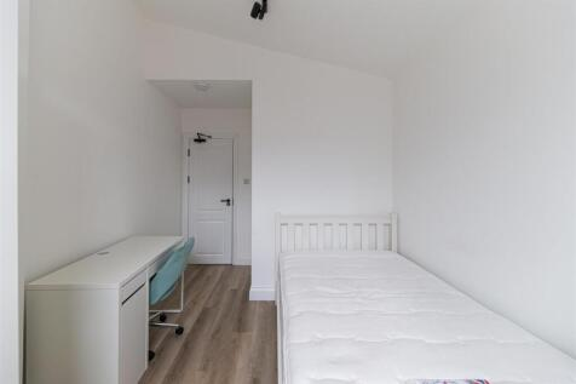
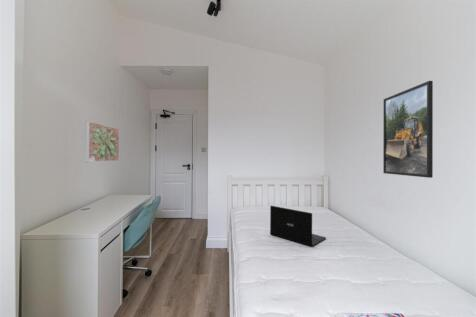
+ laptop (297, 221)
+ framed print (404, 133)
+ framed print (104, 143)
